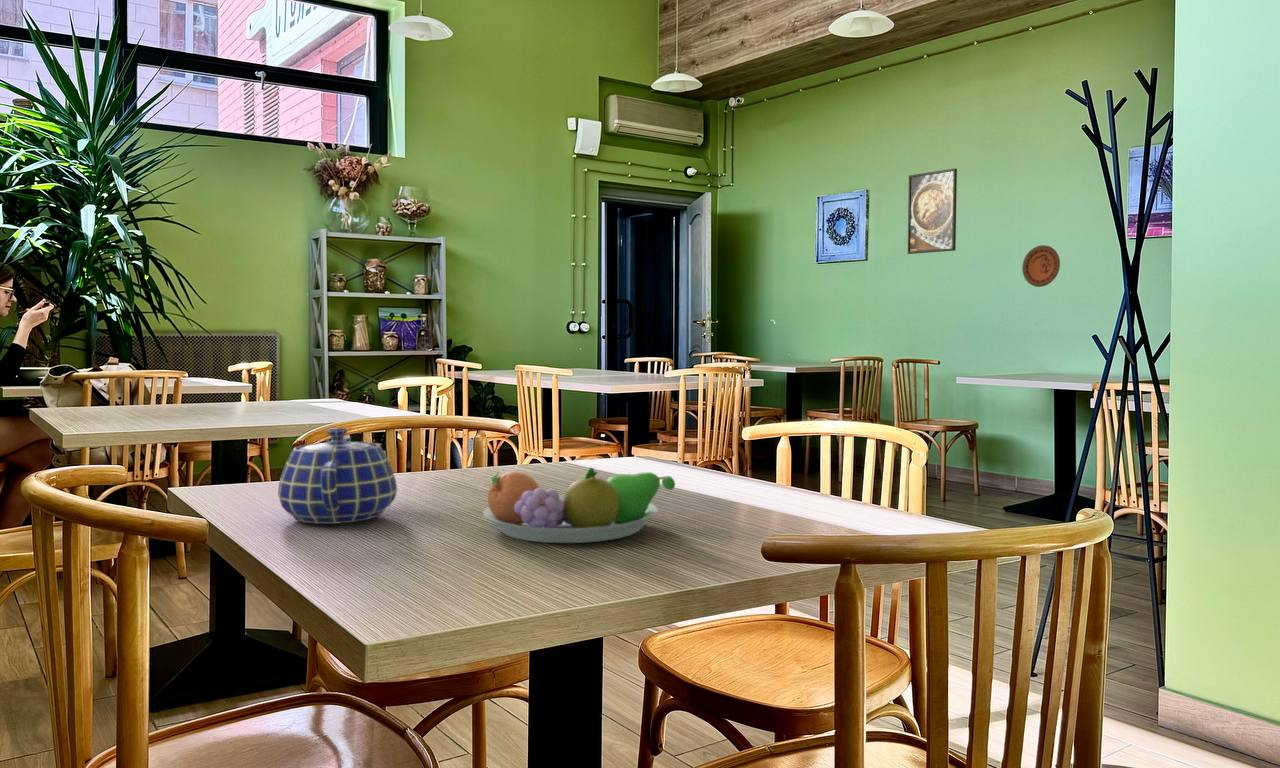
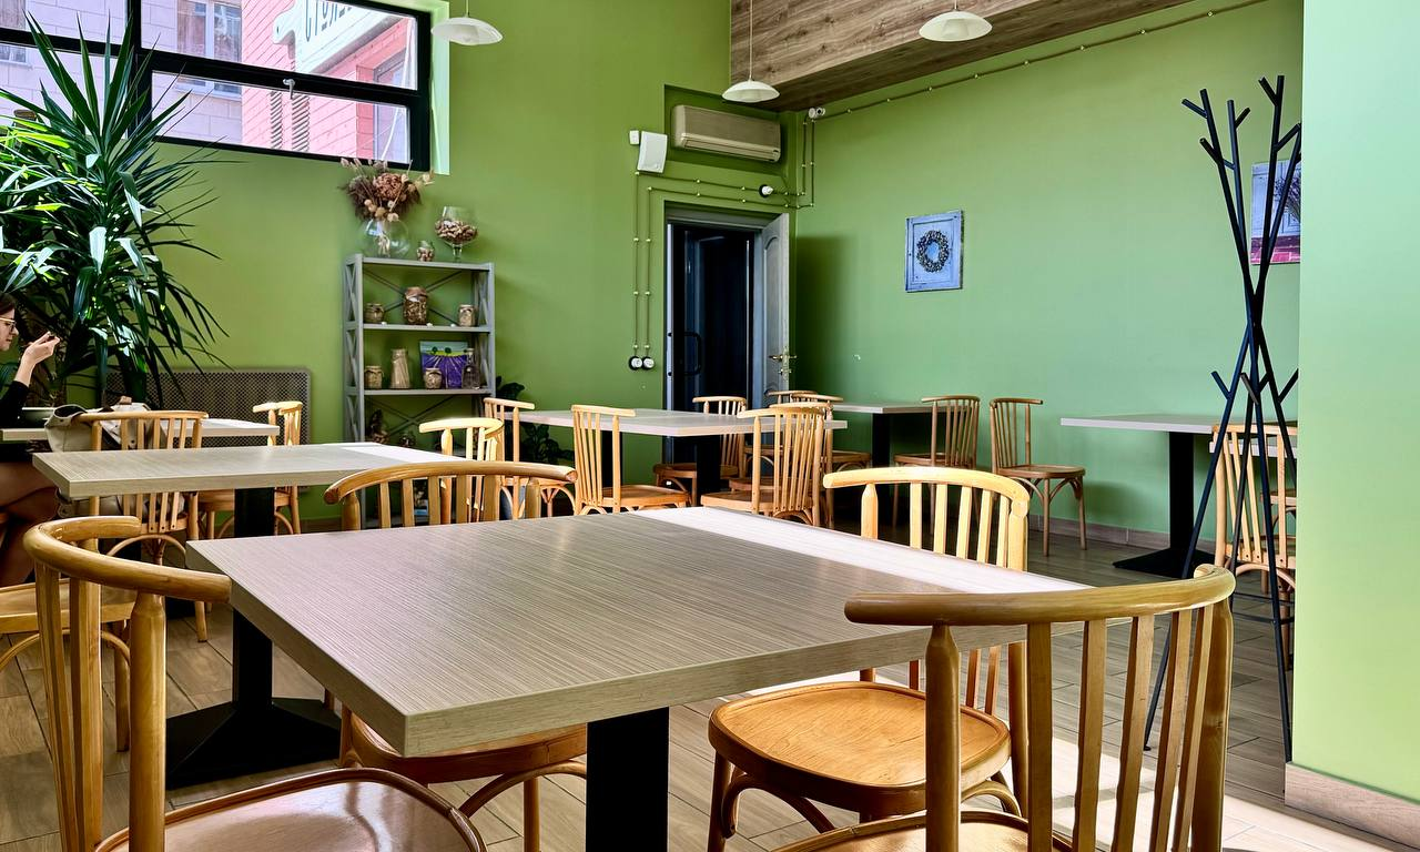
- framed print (931, 212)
- decorative plate (1041, 266)
- fruit bowl (577, 493)
- teapot (338, 471)
